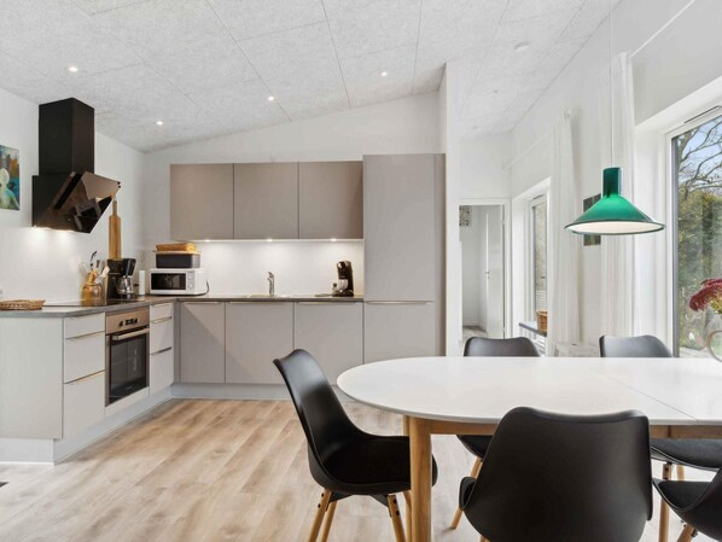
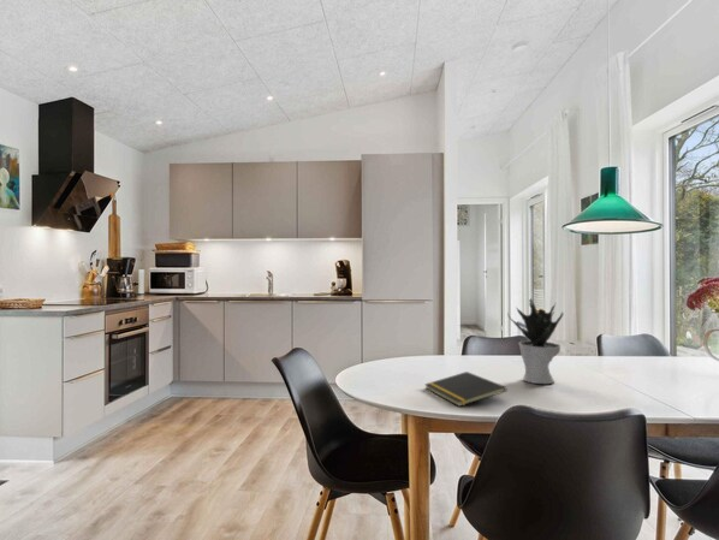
+ potted plant (537, 338)
+ notepad (463, 387)
